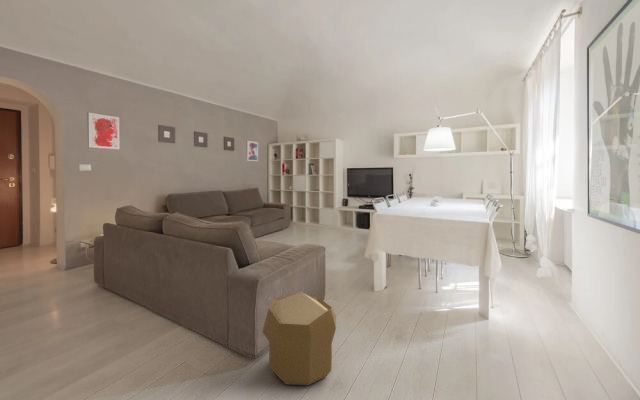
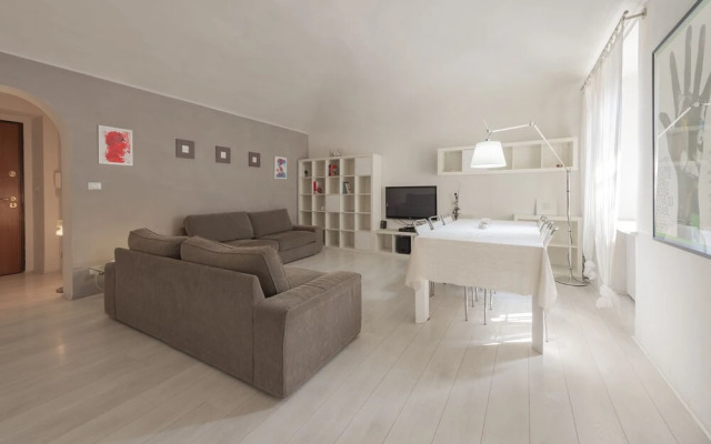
- pouf (301, 330)
